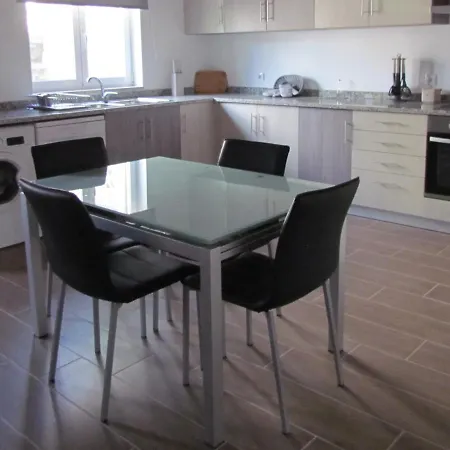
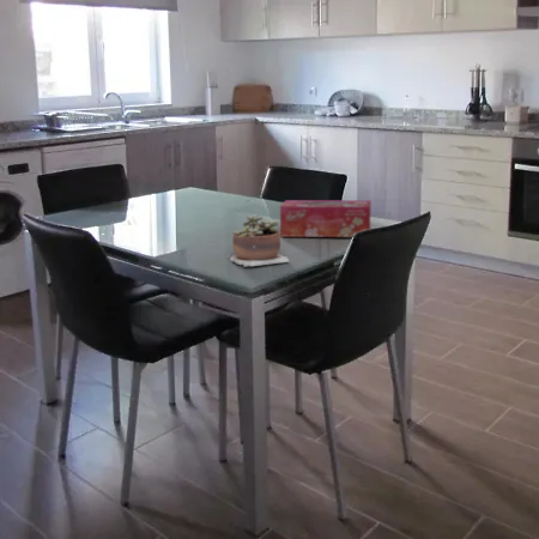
+ succulent plant (256, 237)
+ tissue box (326, 218)
